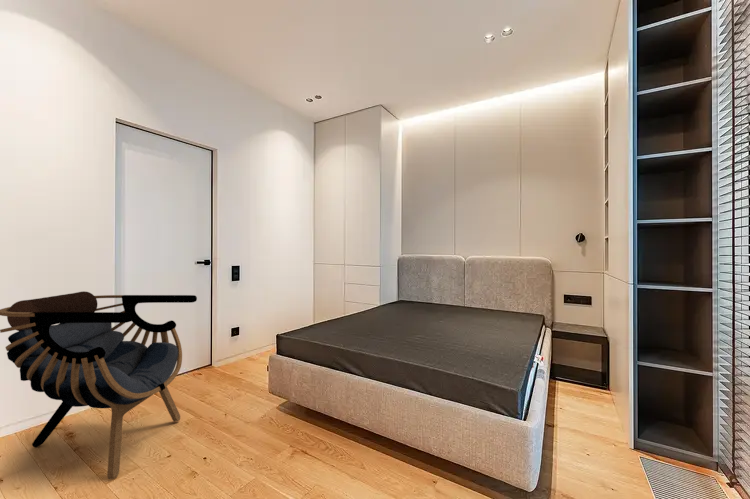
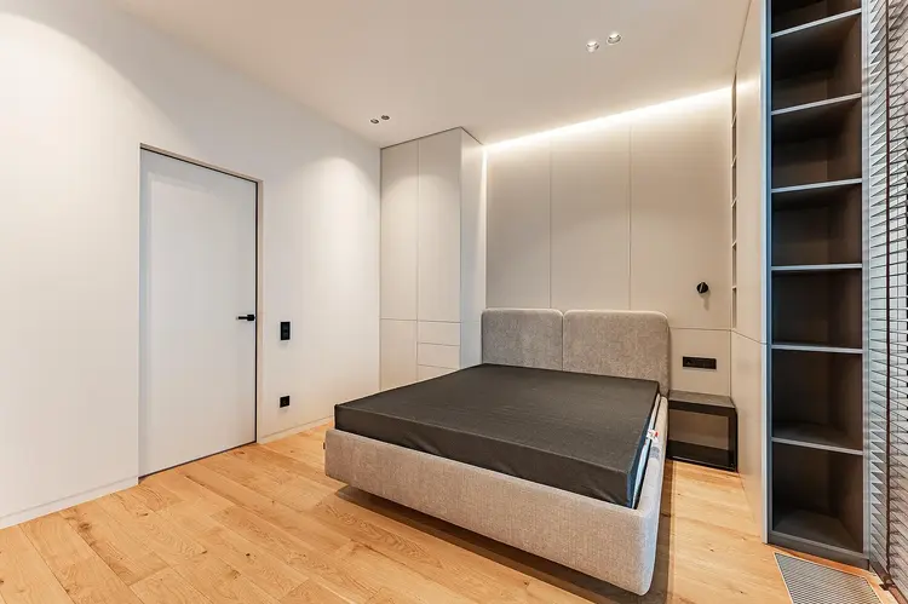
- armchair (102, 370)
